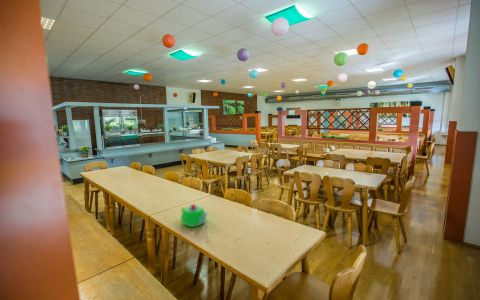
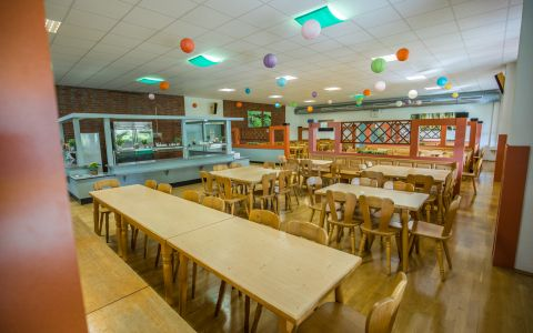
- teapot (194, 214)
